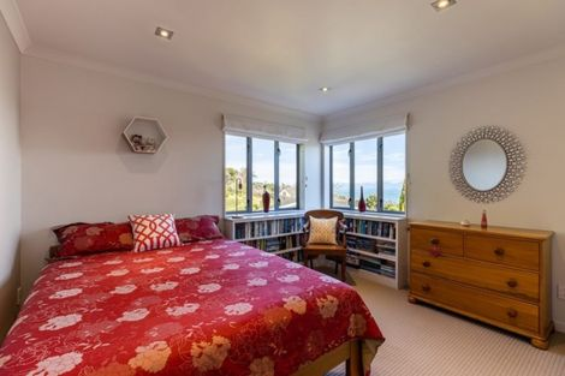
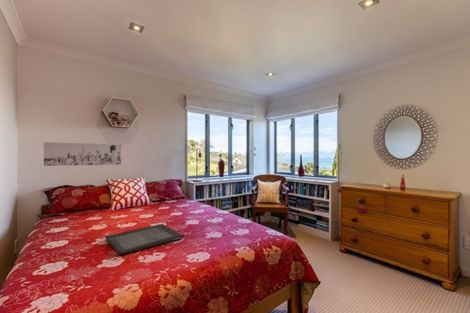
+ wall art (85, 154)
+ serving tray (144, 236)
